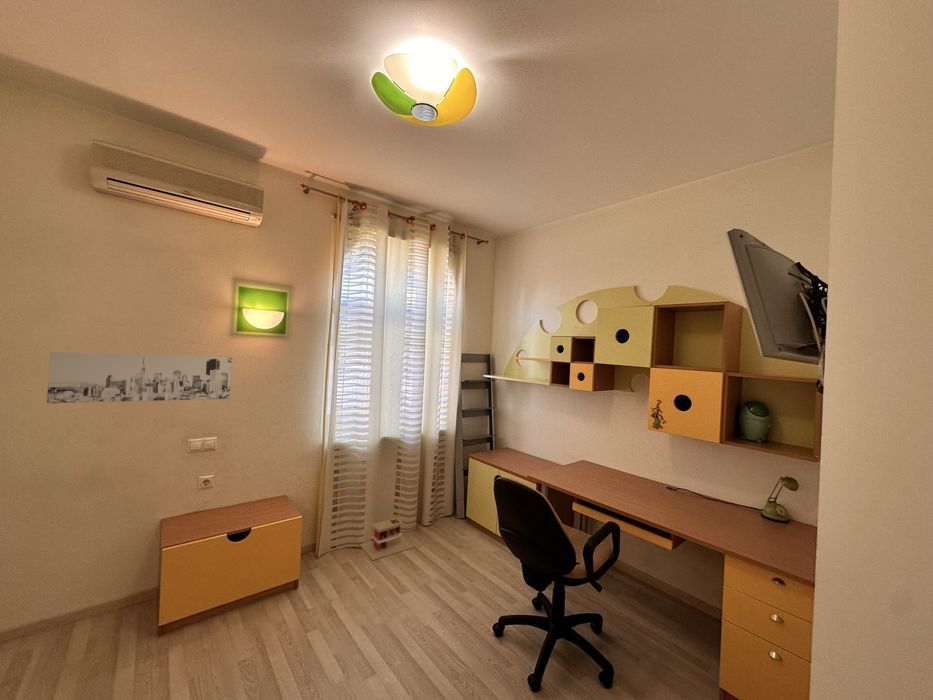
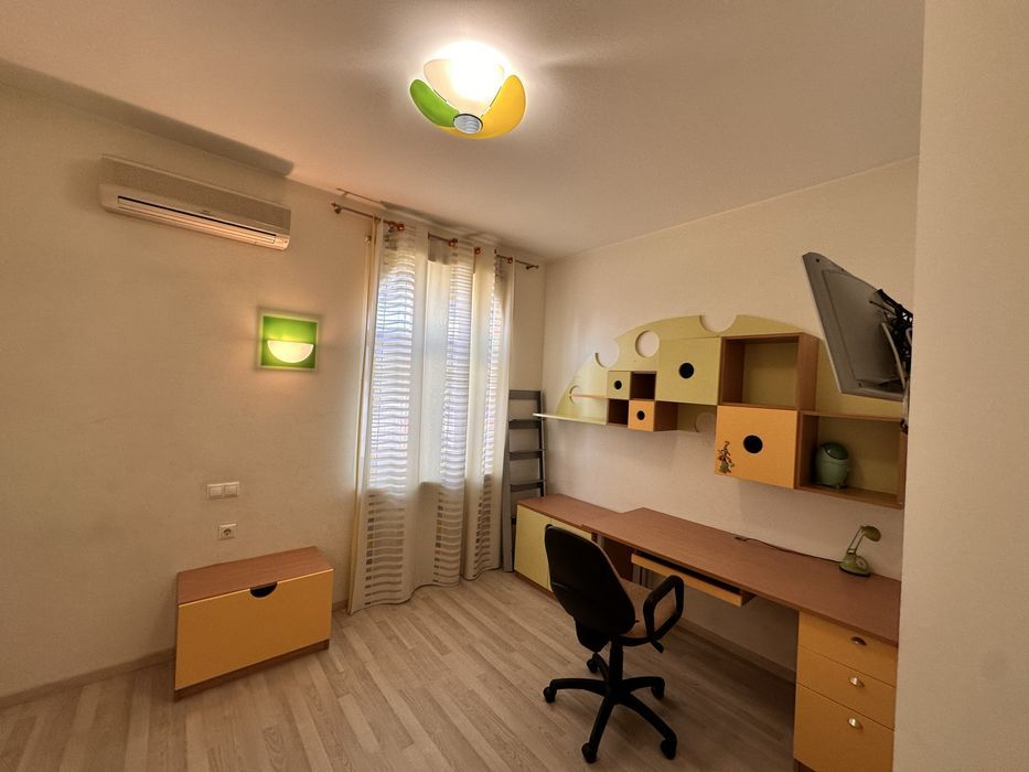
- wall art (150, 377)
- toy house (387, 532)
